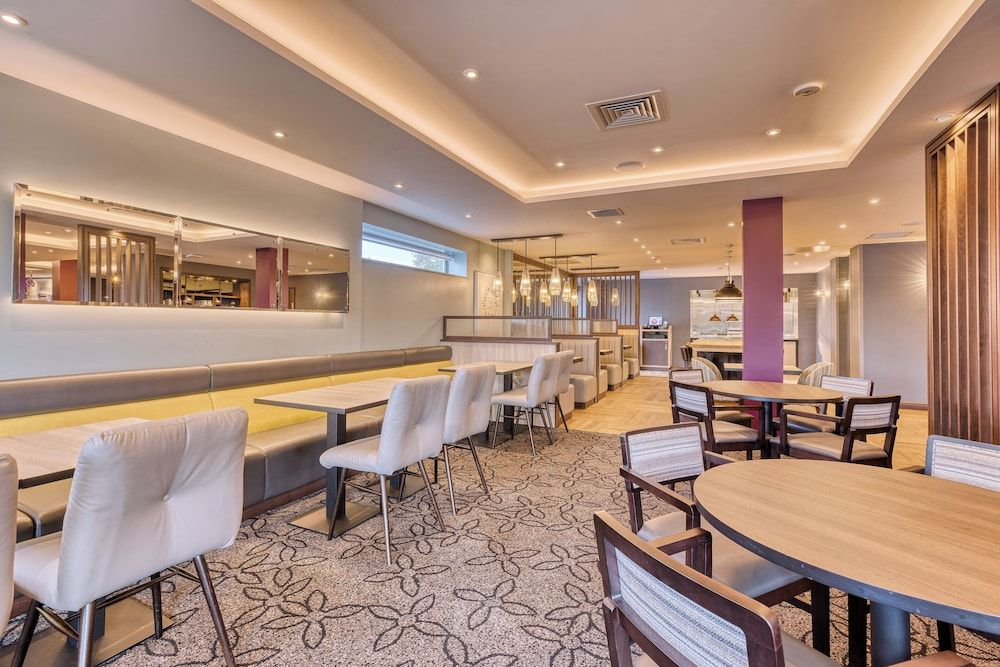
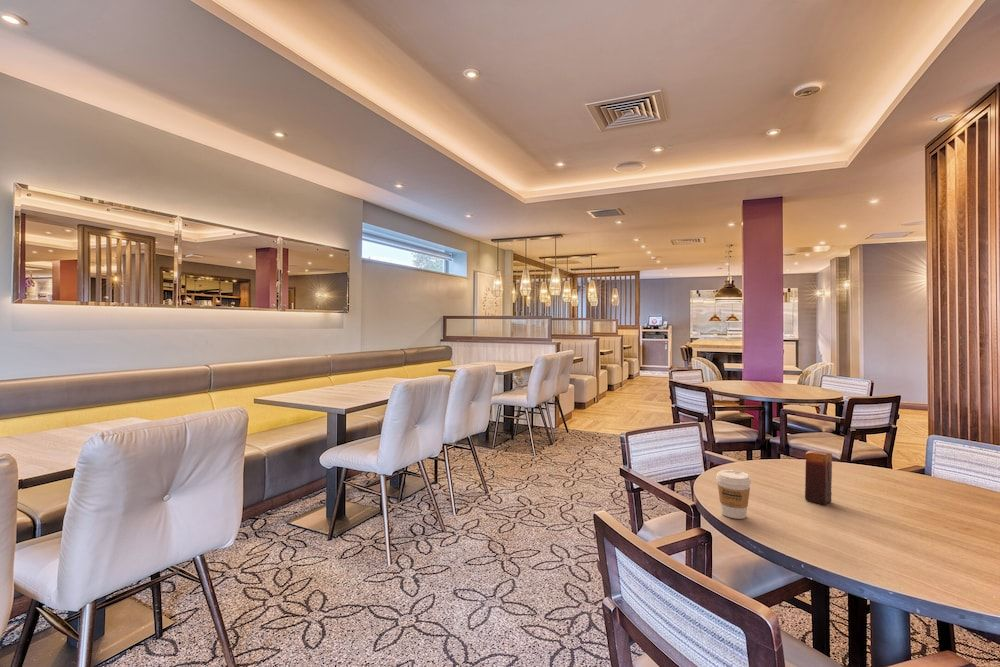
+ candle (818, 476)
+ coffee cup (733, 493)
